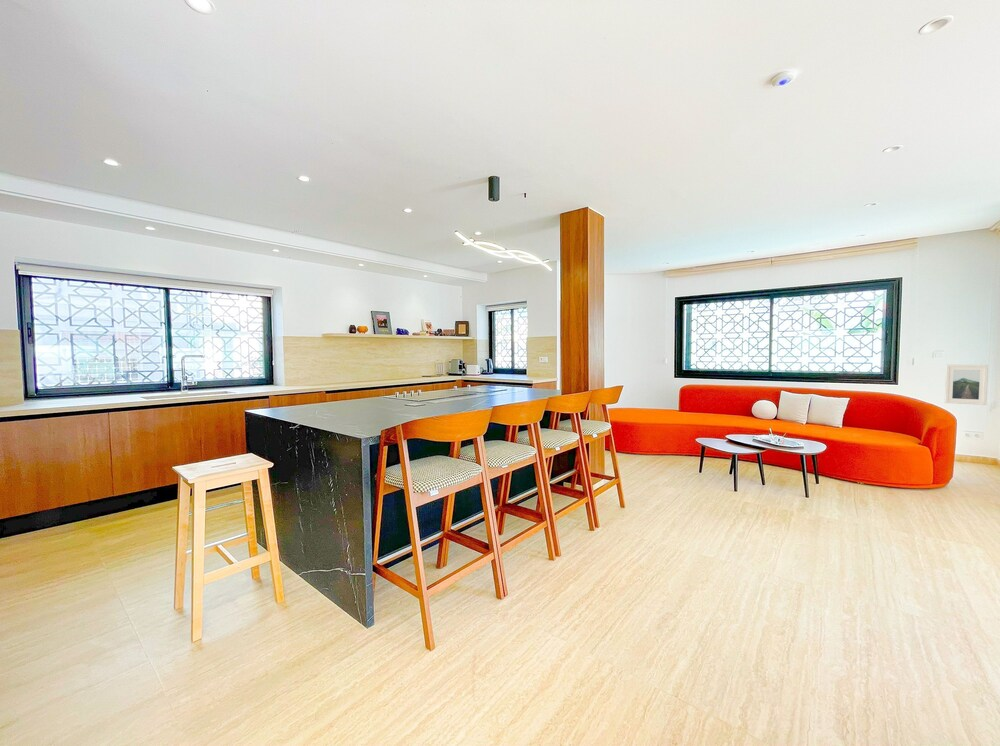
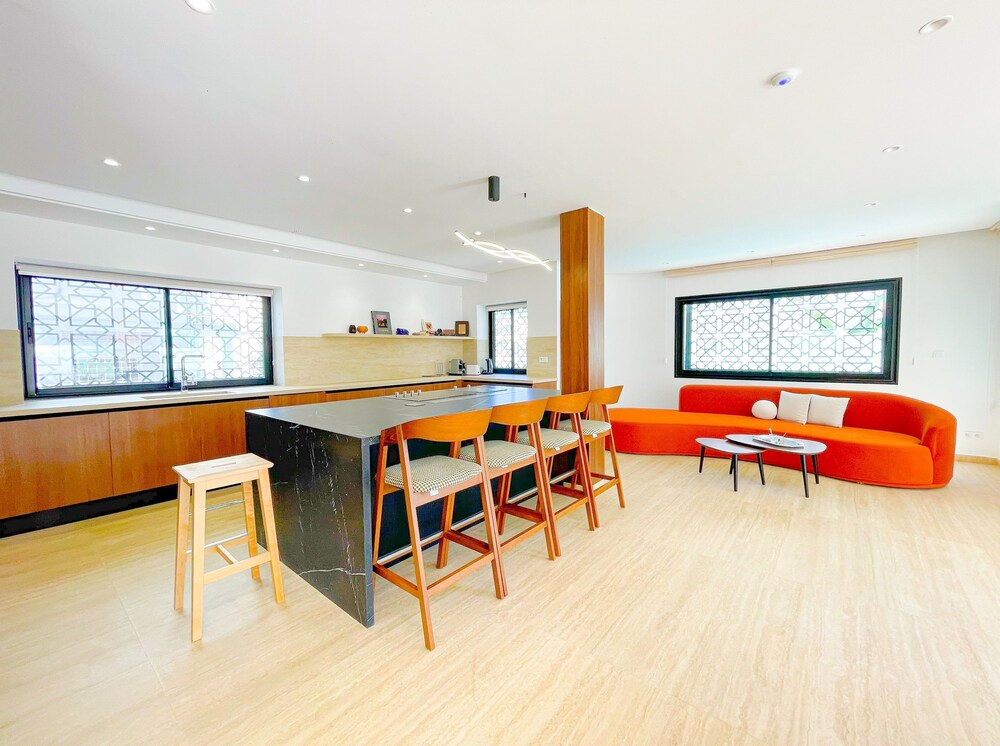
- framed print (965, 384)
